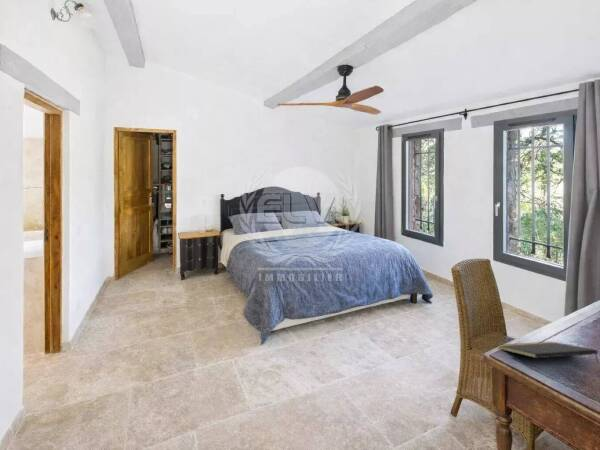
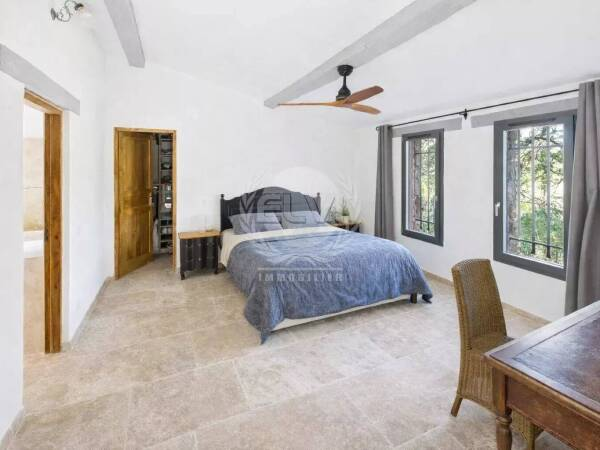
- notepad (544, 349)
